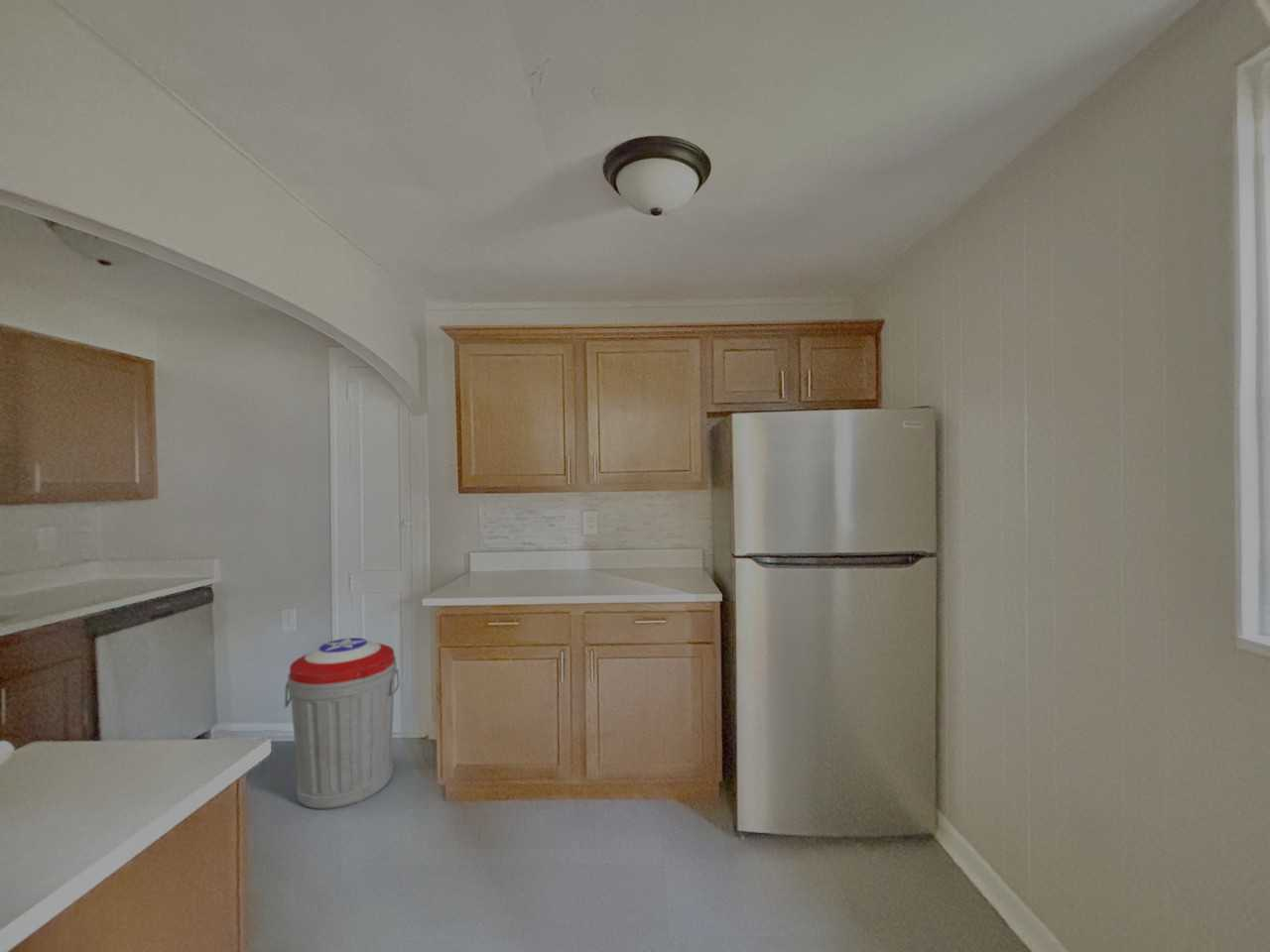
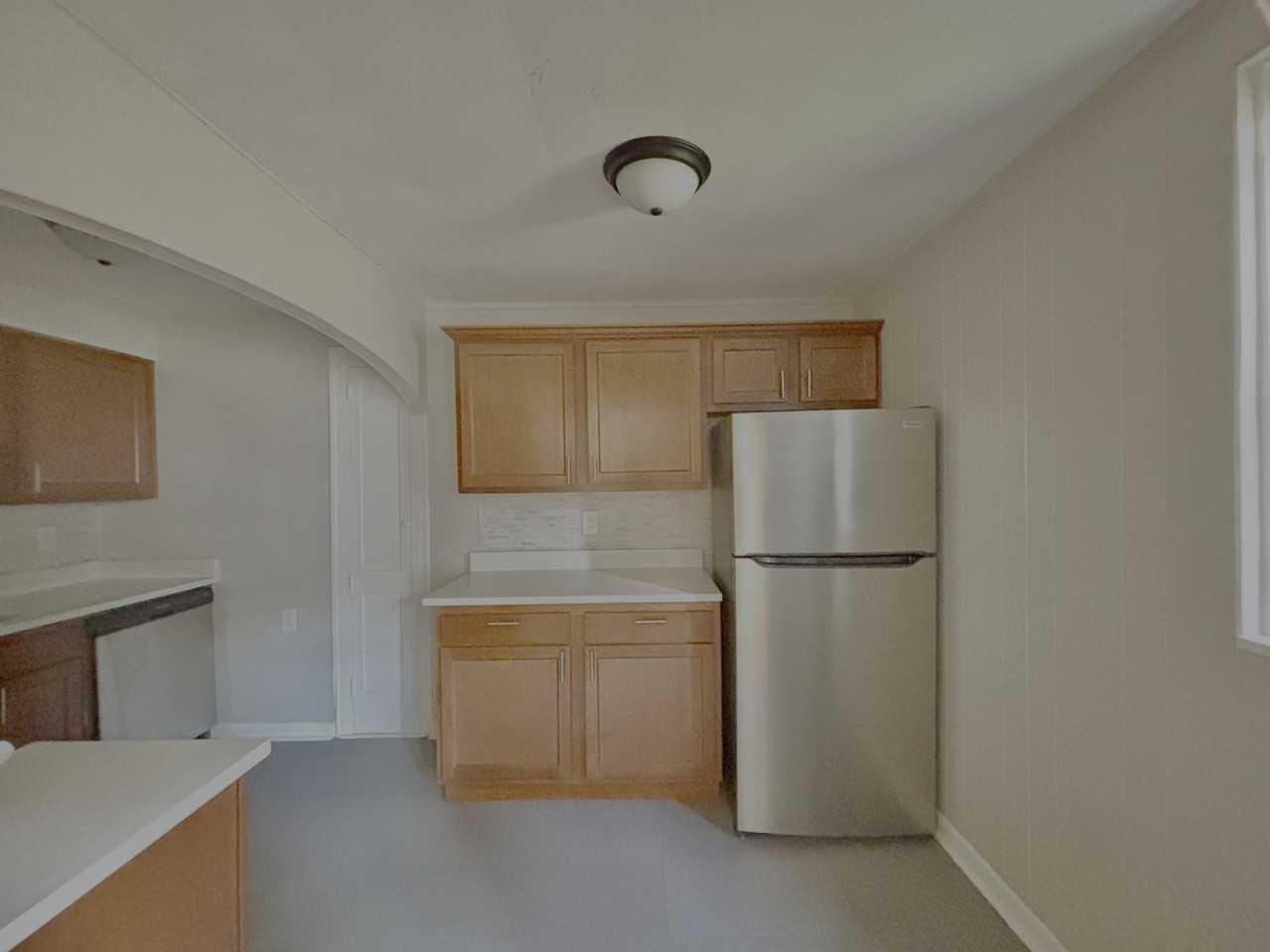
- trash can (344, 713)
